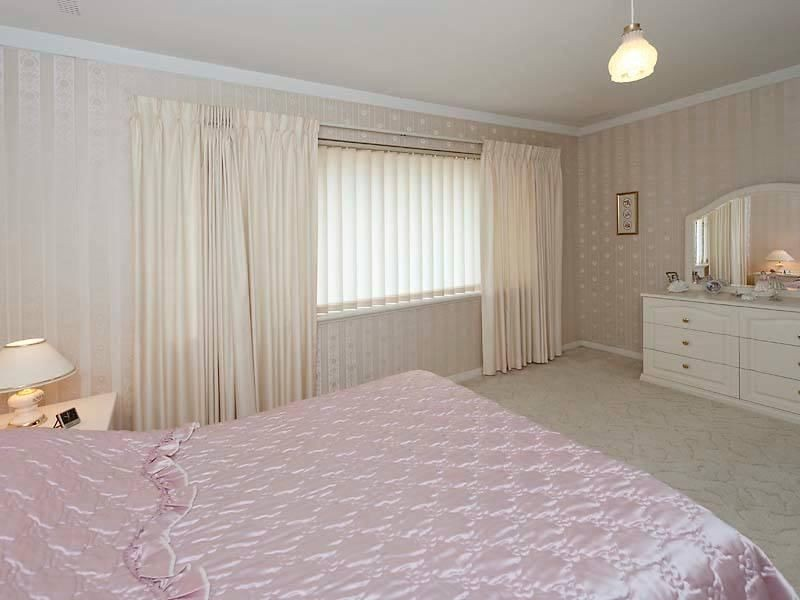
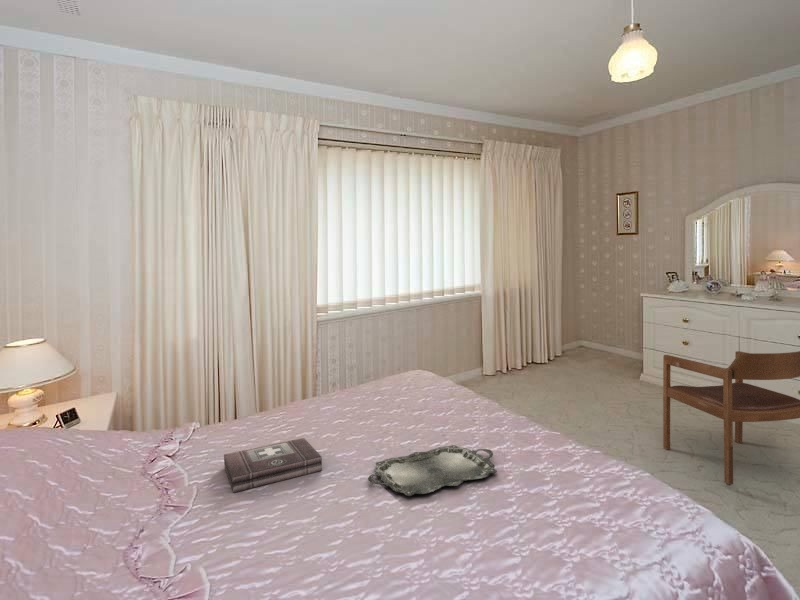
+ armchair (735, 404)
+ serving tray (434, 467)
+ first aid kit (272, 462)
